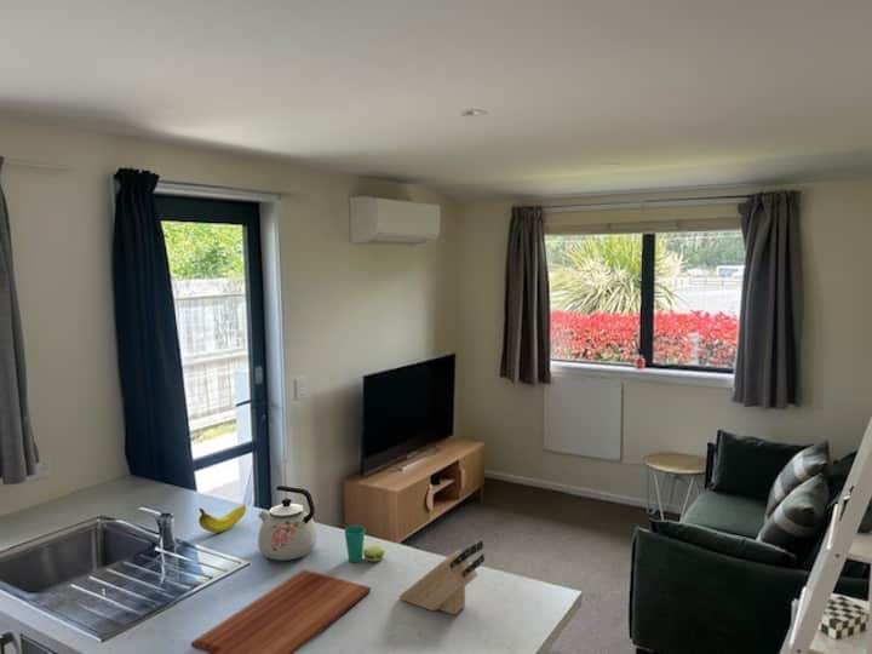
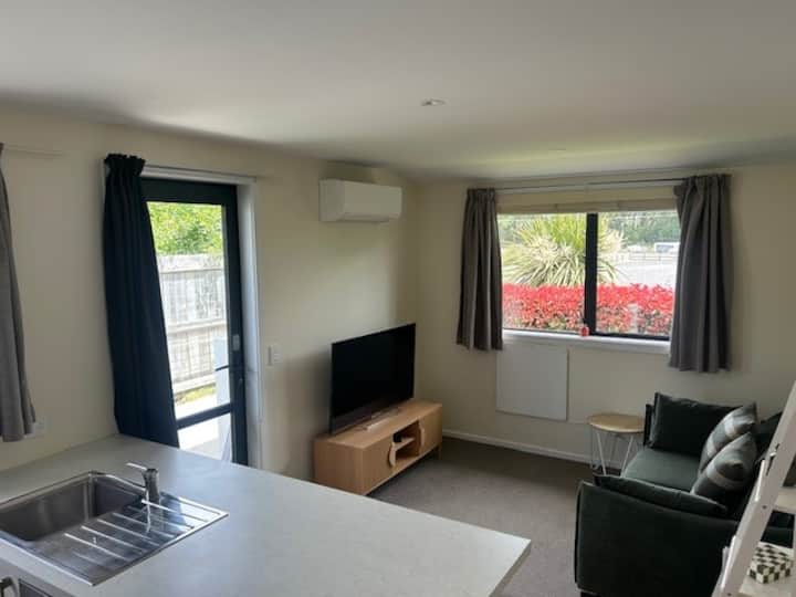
- knife block (443, 569)
- kettle (286, 520)
- cup (362, 544)
- cutting board (283, 616)
- fruit (224, 516)
